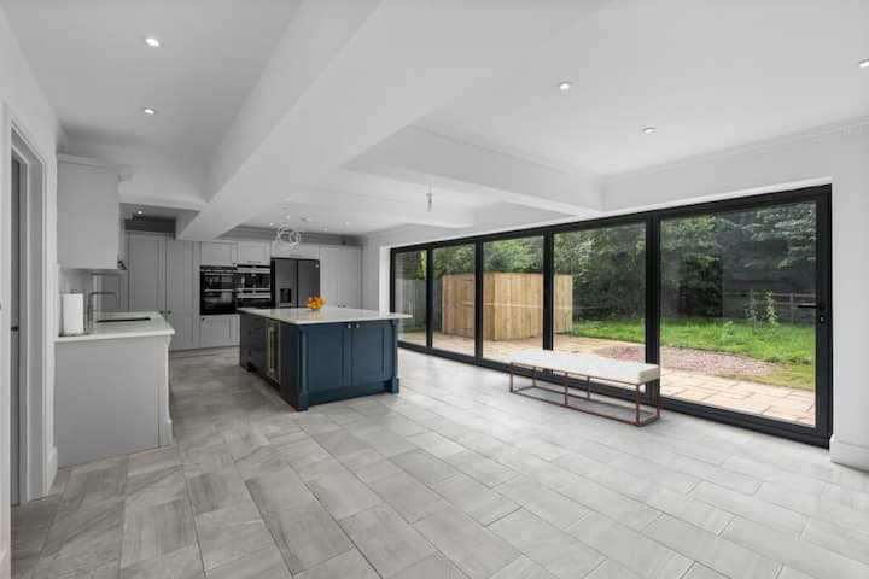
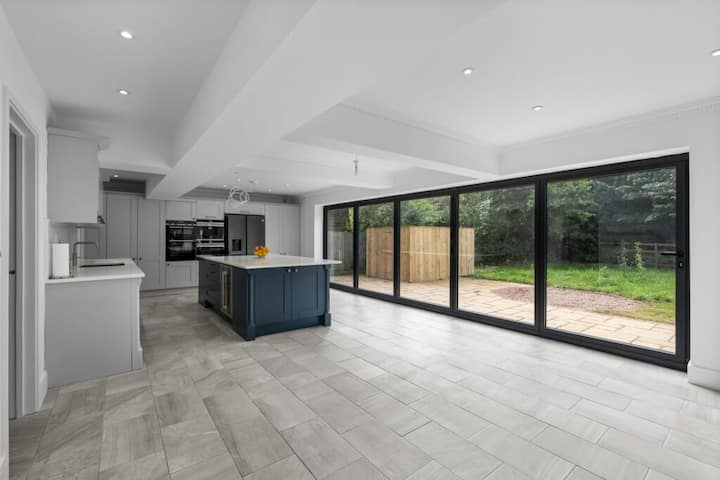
- bench (579, 375)
